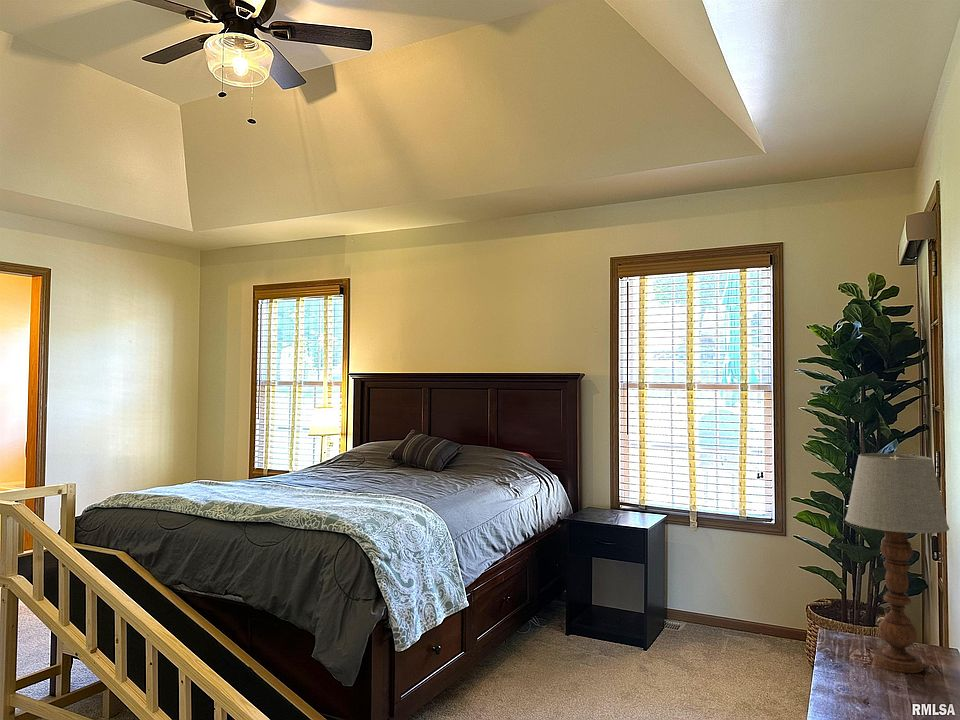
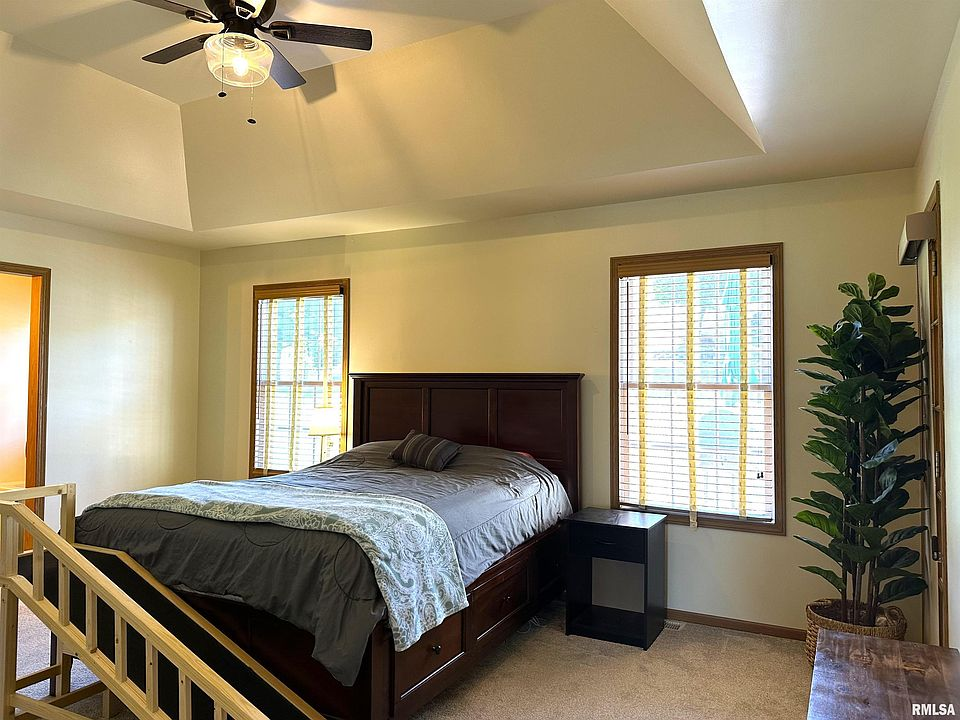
- table lamp (896, 559)
